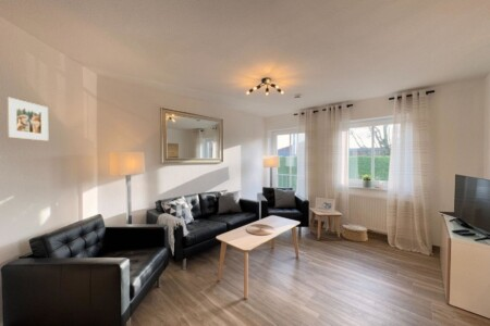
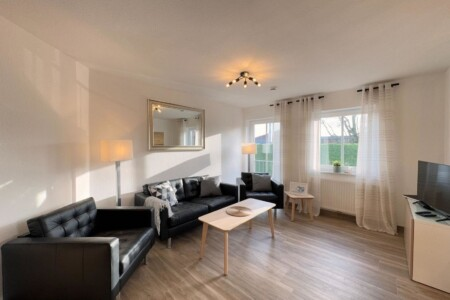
- woven basket (354, 231)
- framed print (28, 121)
